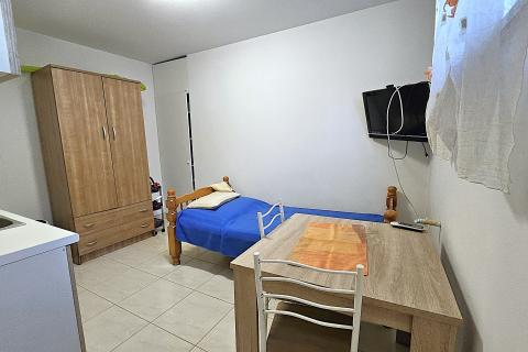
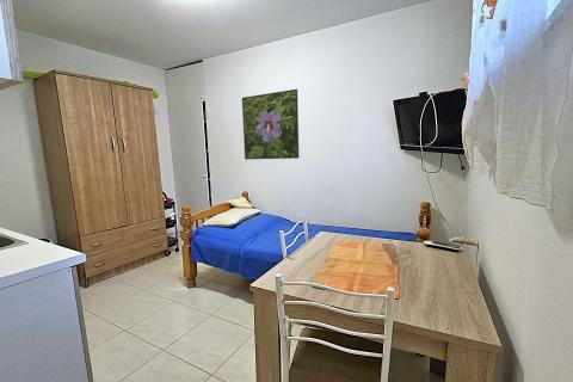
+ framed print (269, 127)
